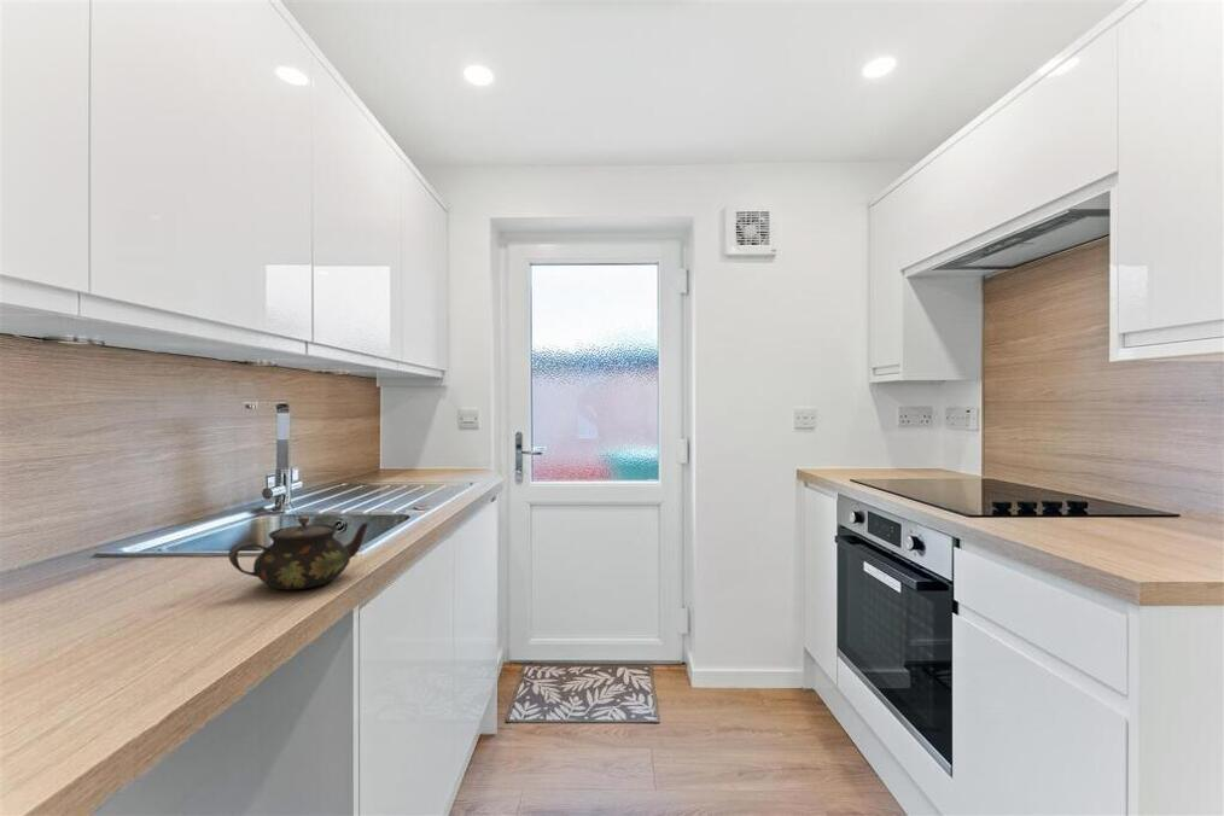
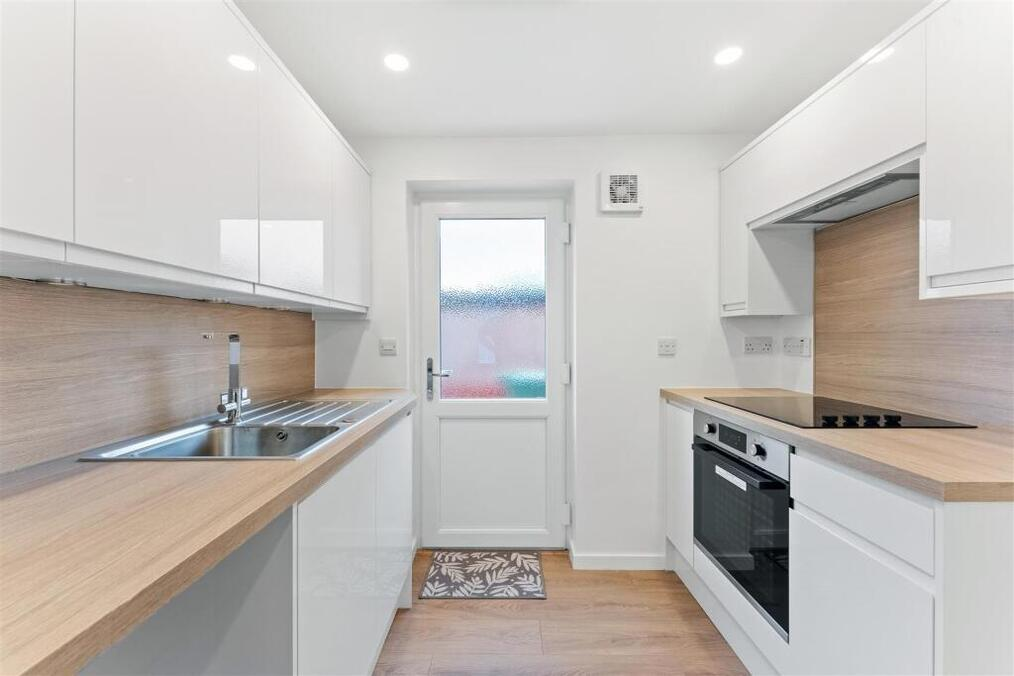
- teapot (304, 548)
